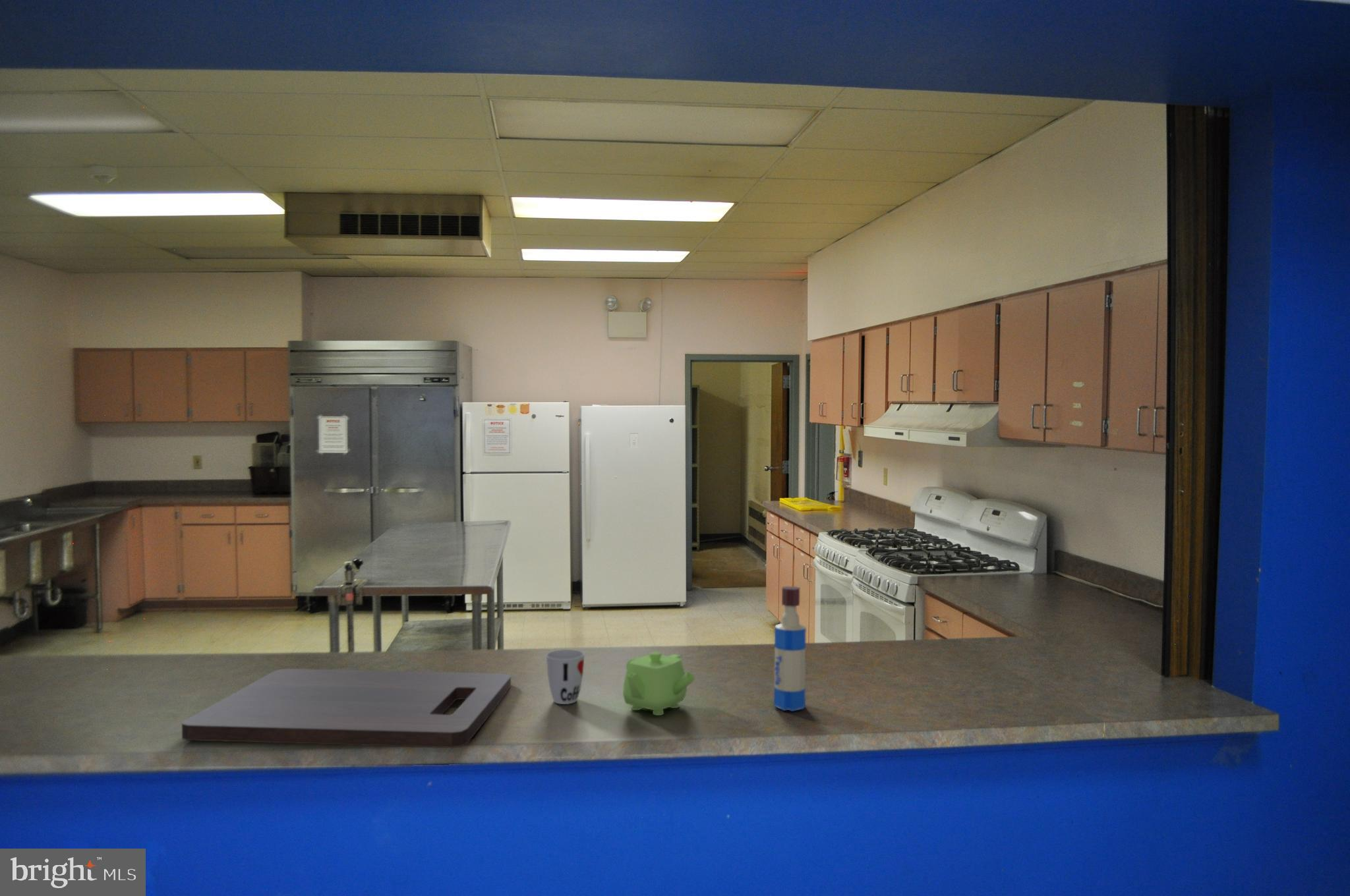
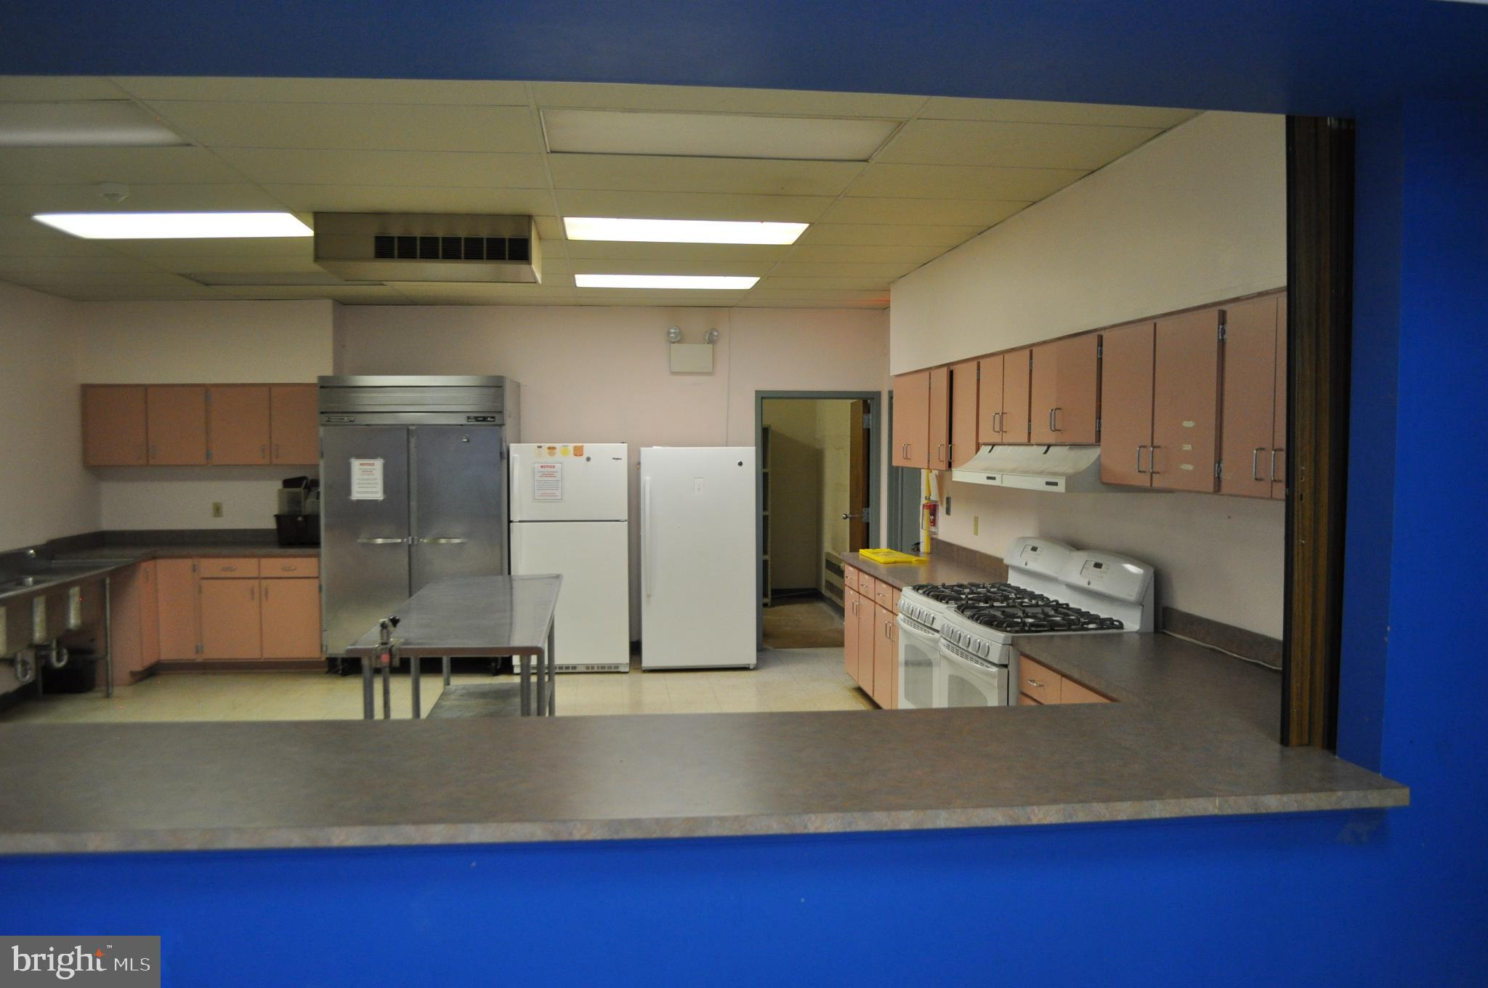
- cutting board (361, 704)
- cup (565, 677)
- teapot (659, 681)
- tequila bottle (790, 647)
